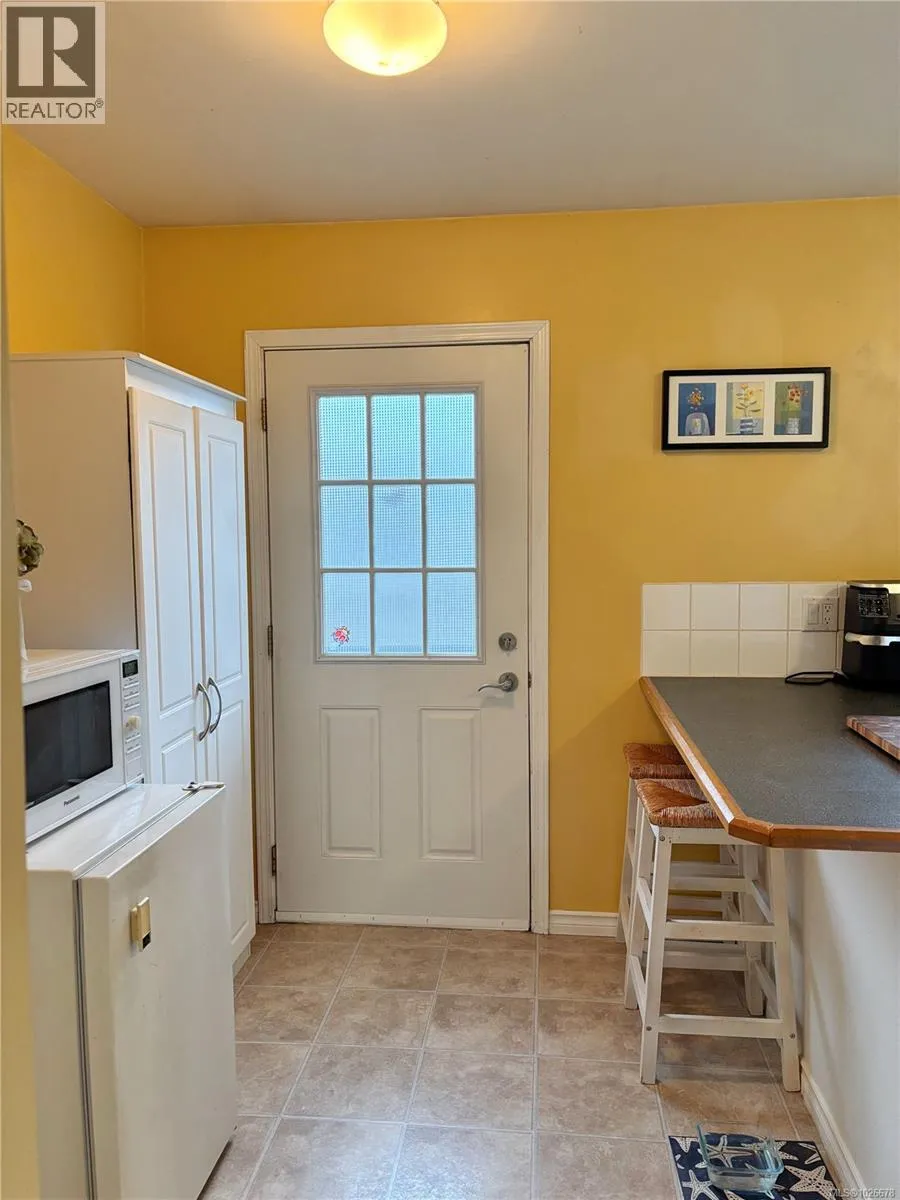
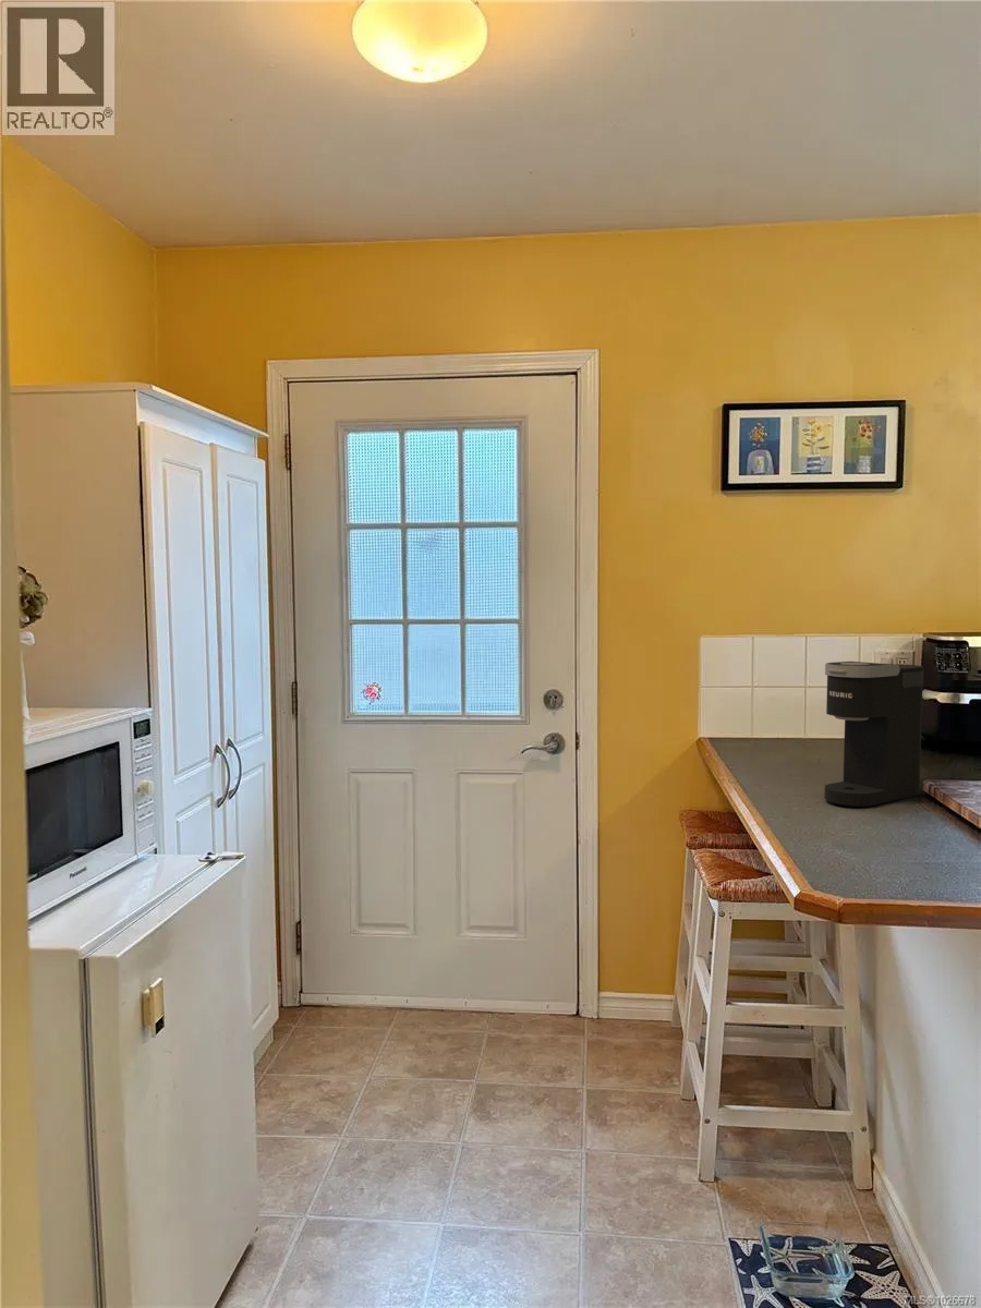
+ coffee maker (873, 729)
